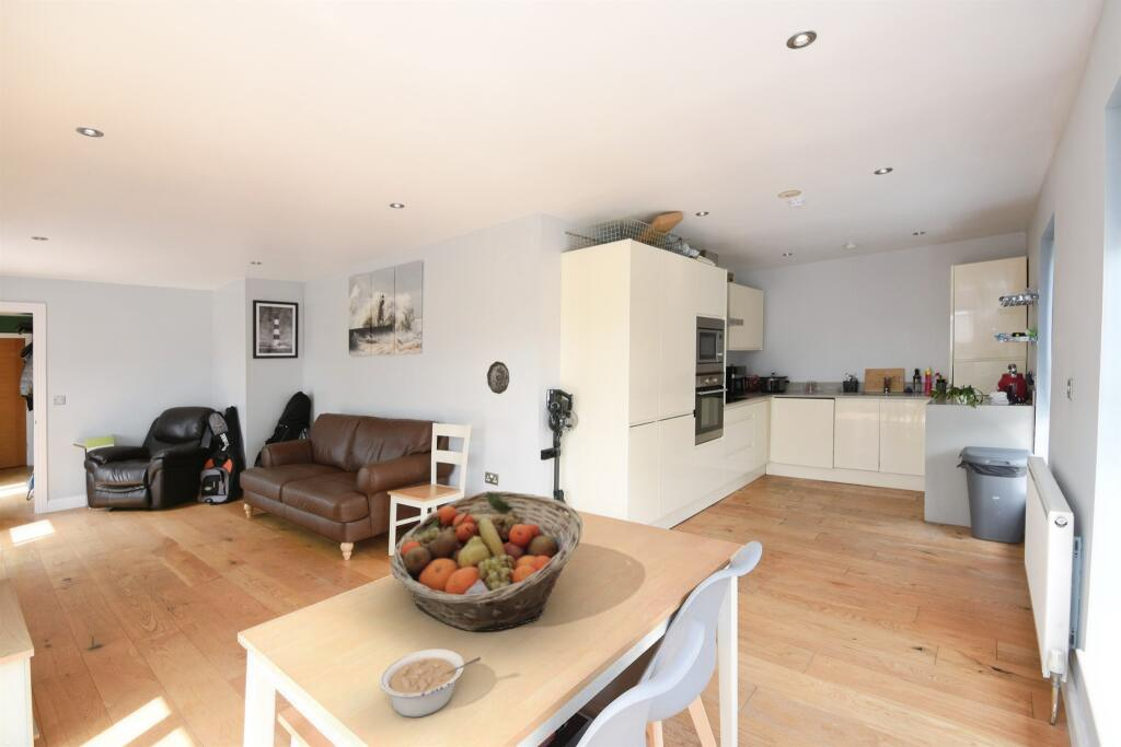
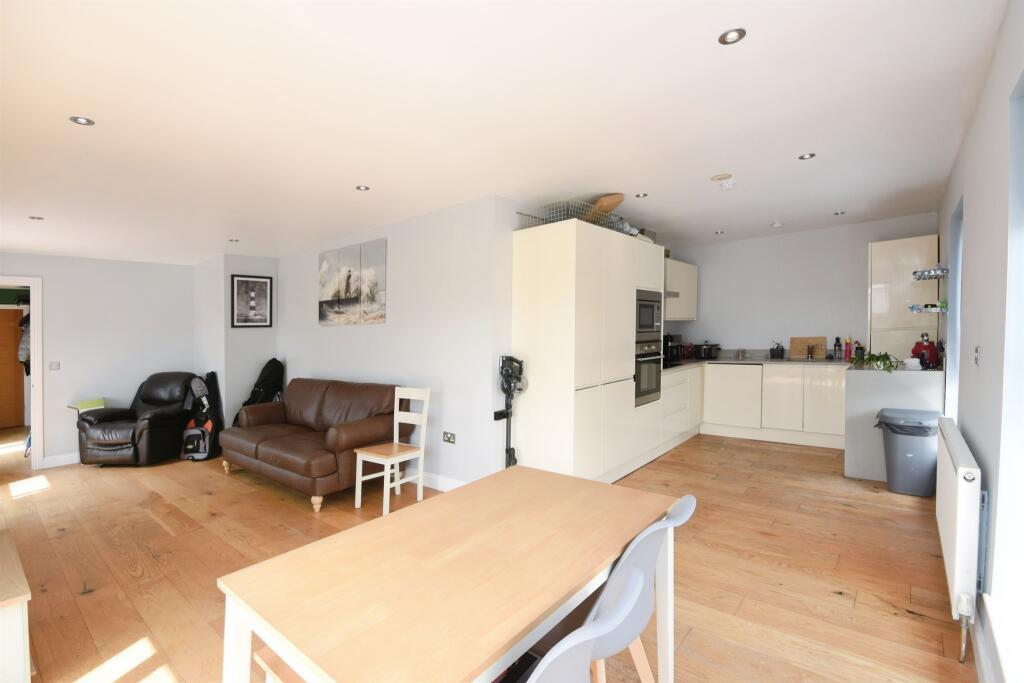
- decorative plate (498, 377)
- fruit basket (486, 552)
- legume (426, 680)
